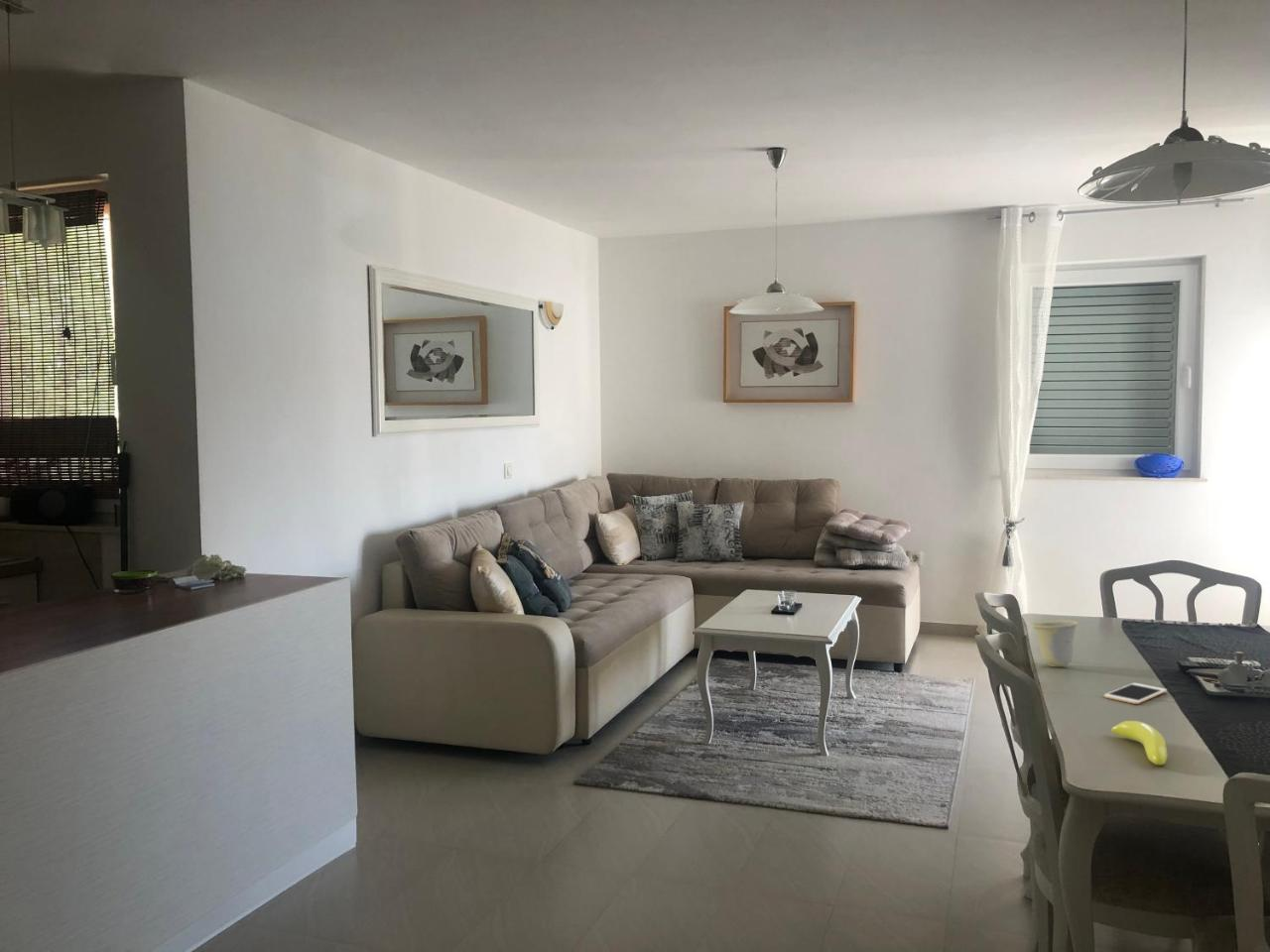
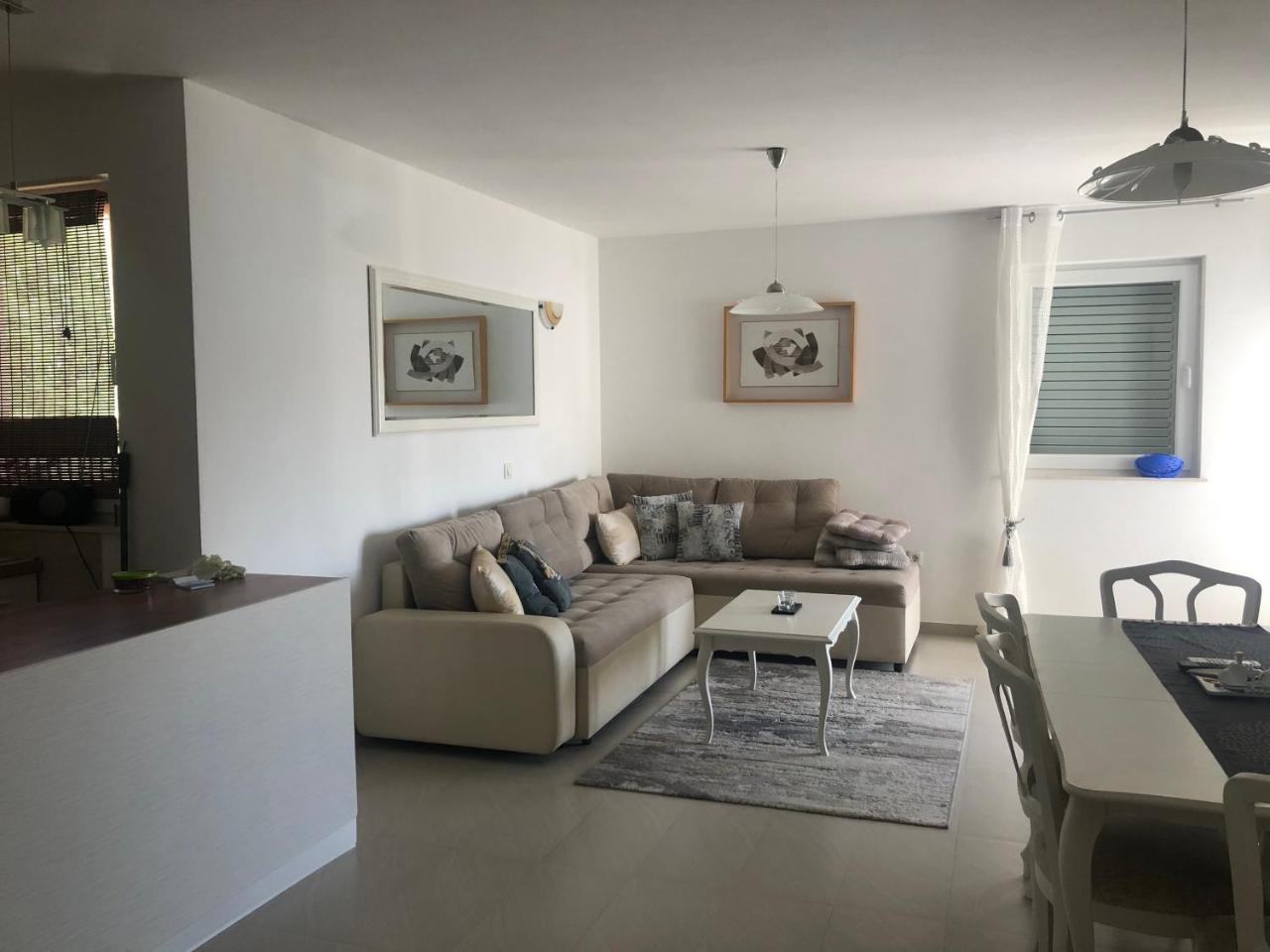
- banana (1139, 741)
- cell phone (1135, 693)
- cup (1054, 643)
